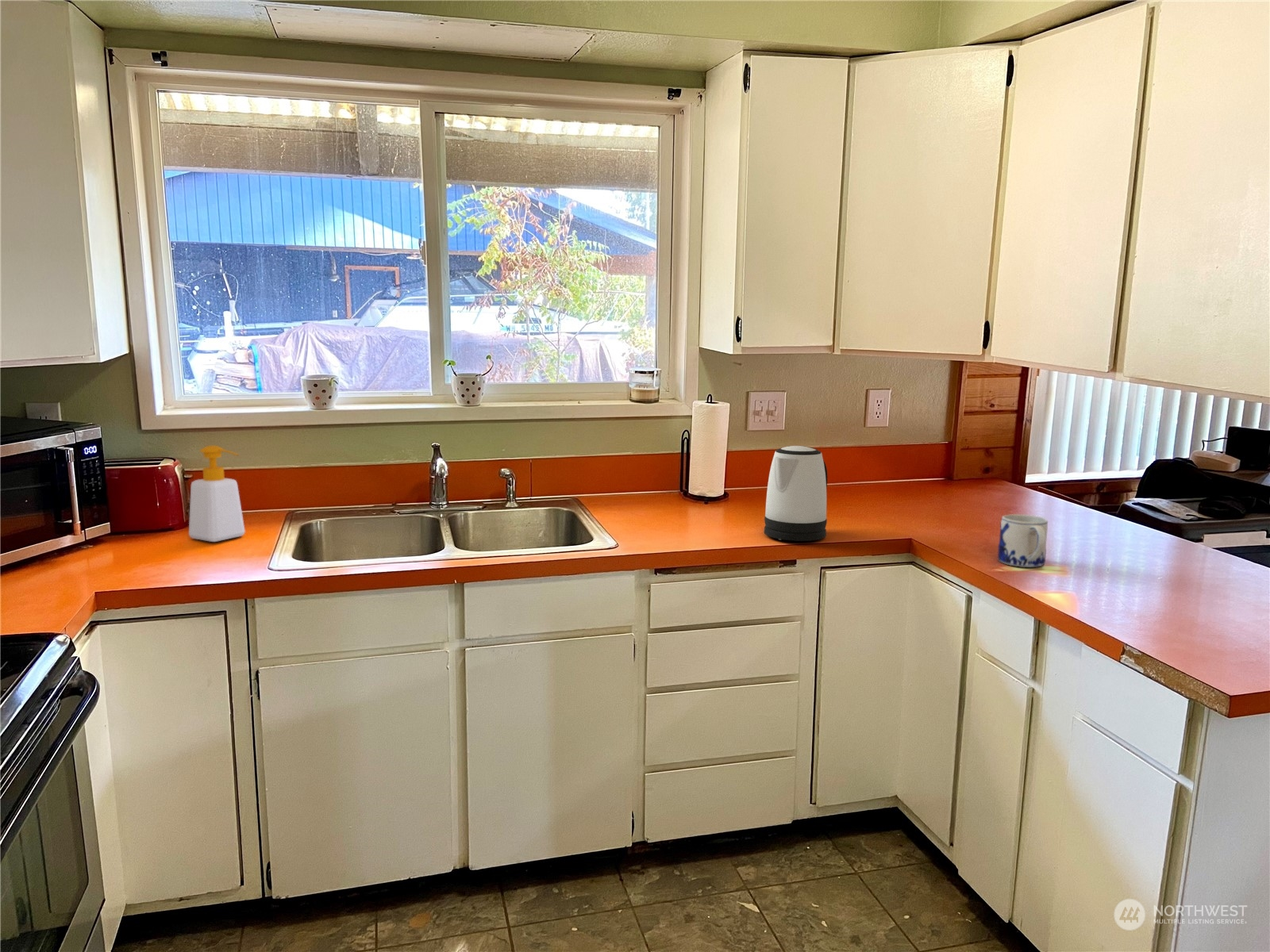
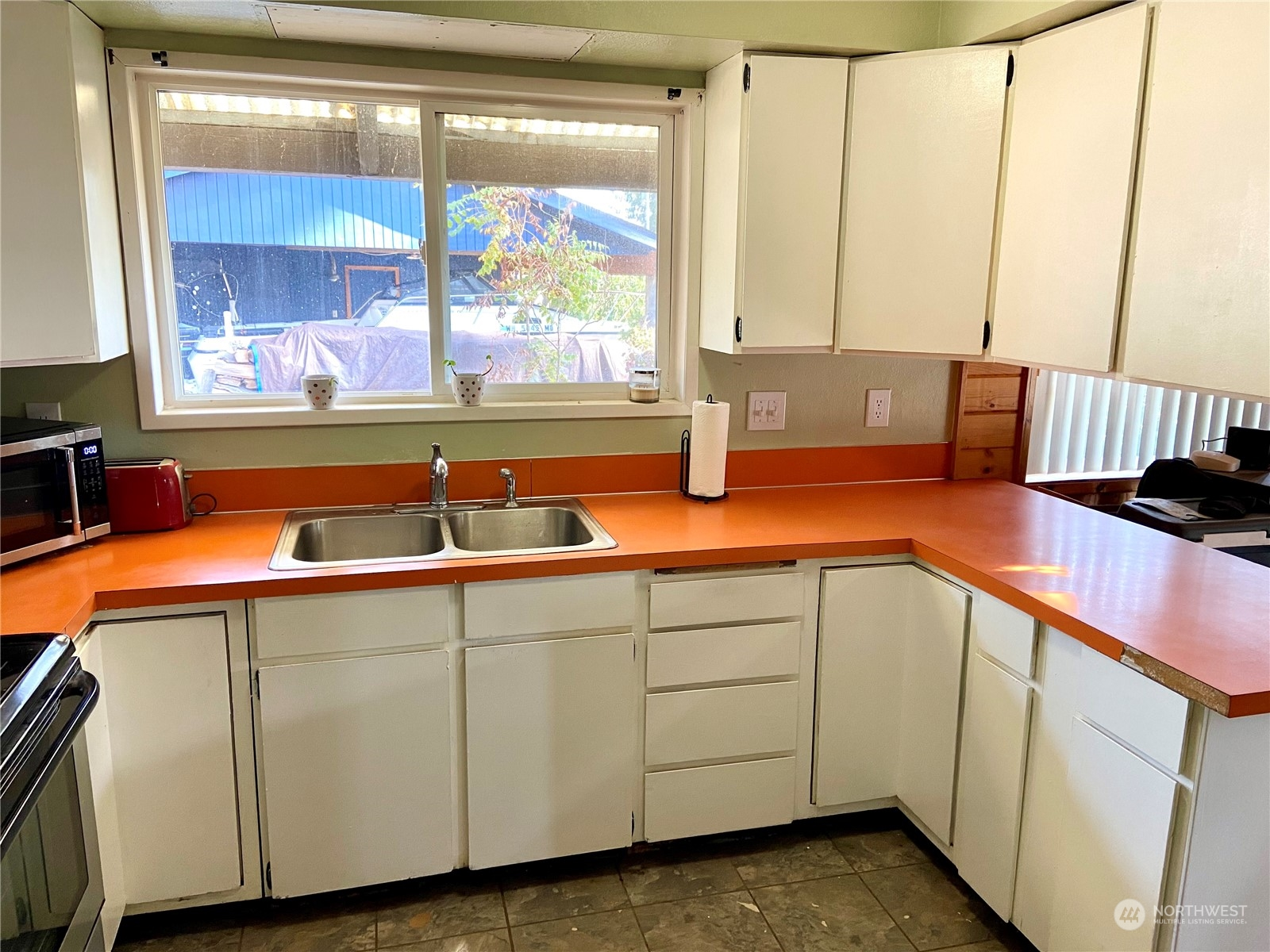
- kettle (801, 489)
- mug (1026, 541)
- soap bottle (221, 493)
